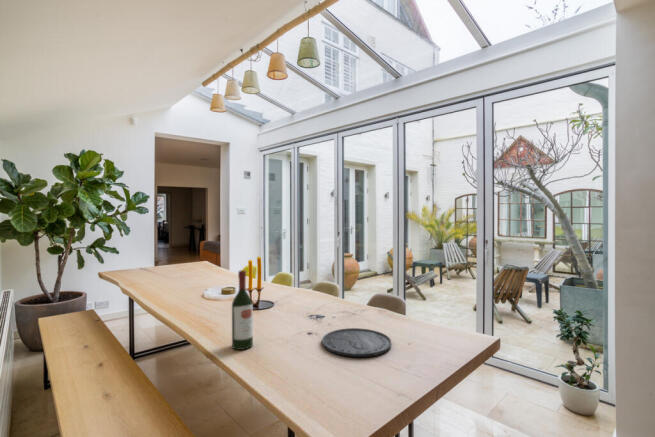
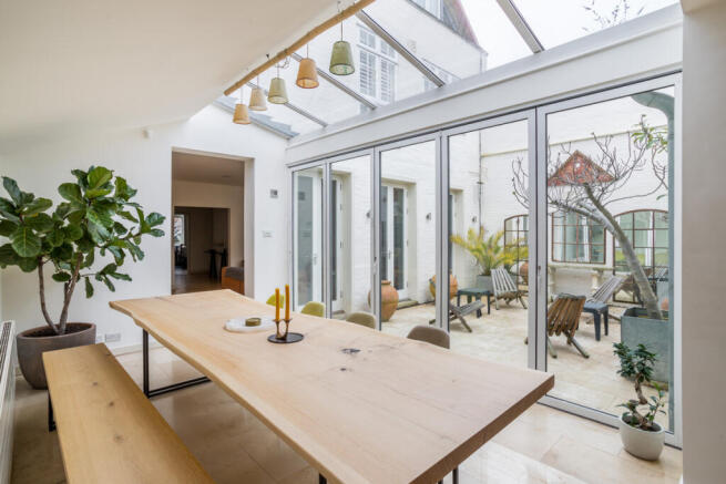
- plate (356, 341)
- wine bottle (242, 308)
